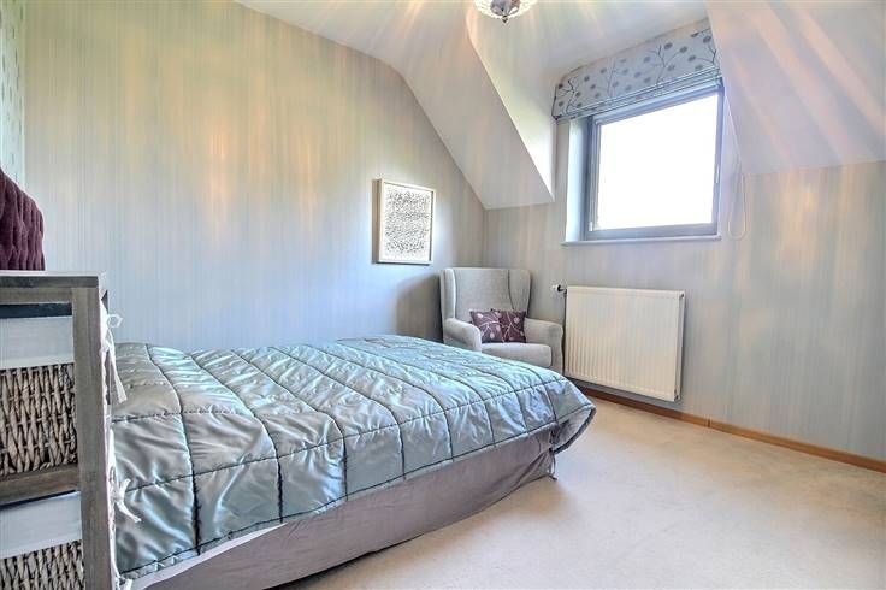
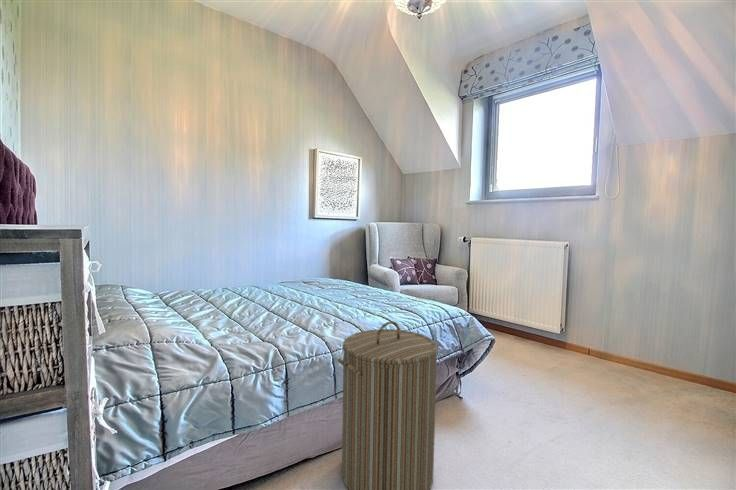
+ laundry hamper (389, 398)
